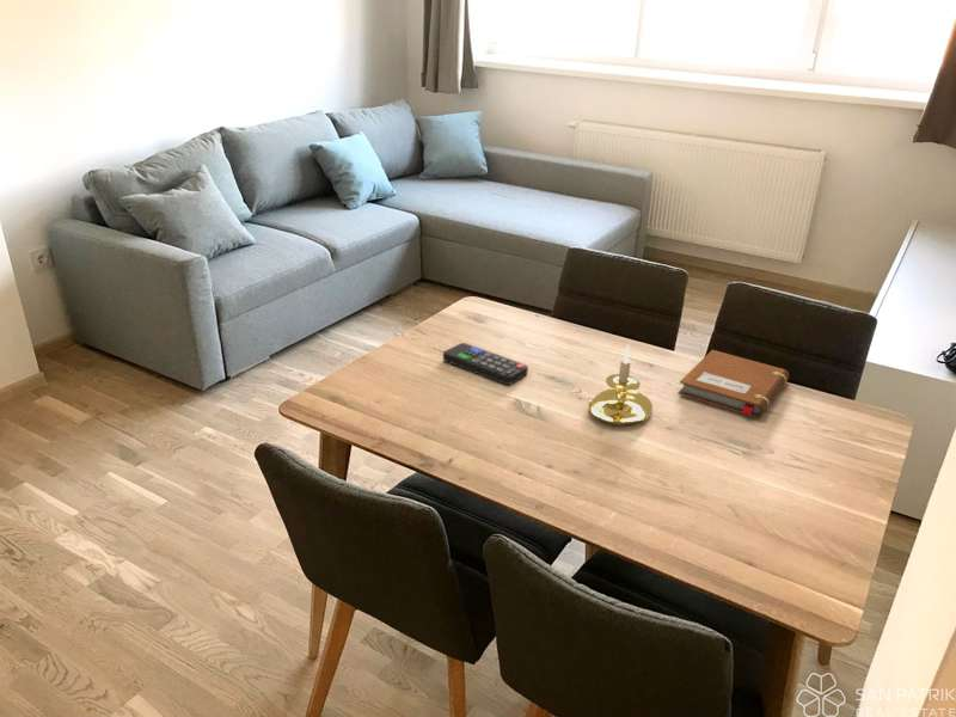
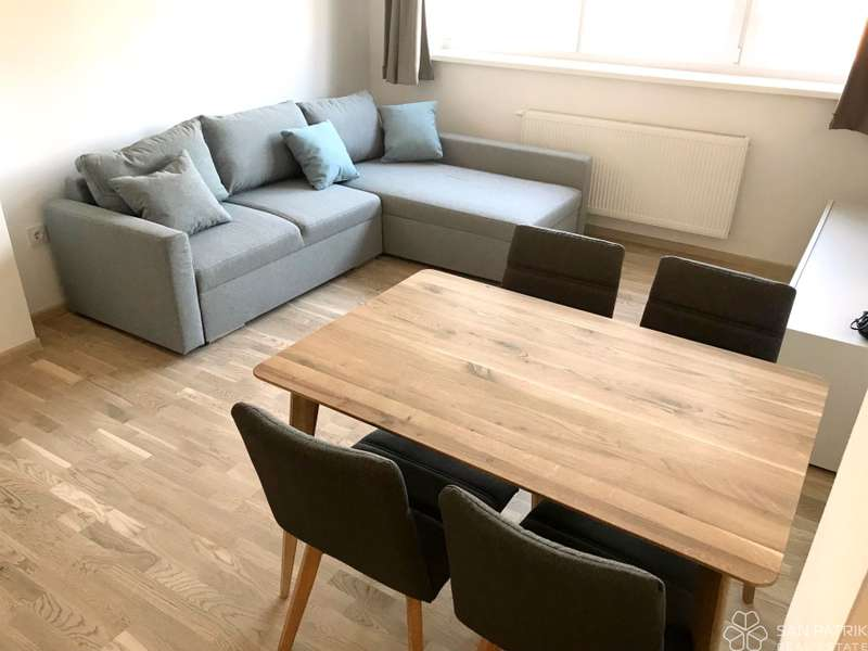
- remote control (484, 362)
- candle holder (620, 380)
- notebook (734, 382)
